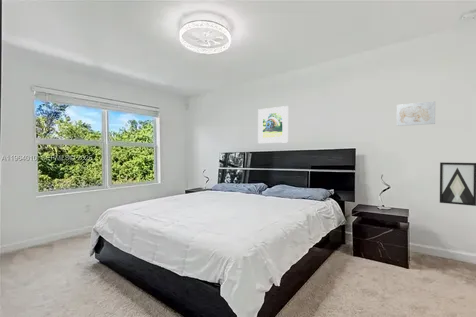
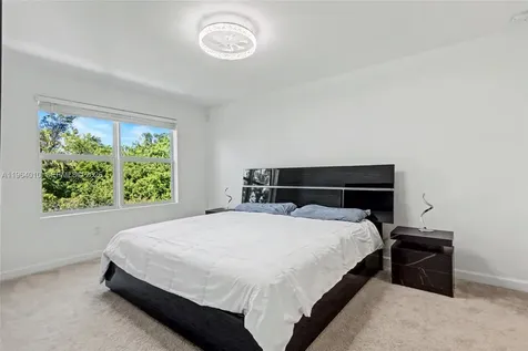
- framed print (272, 125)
- wall art (457, 183)
- wall art (415, 114)
